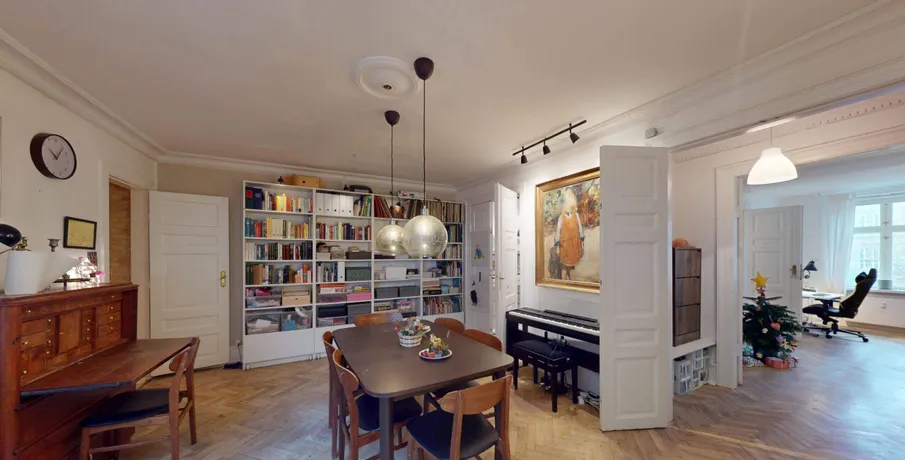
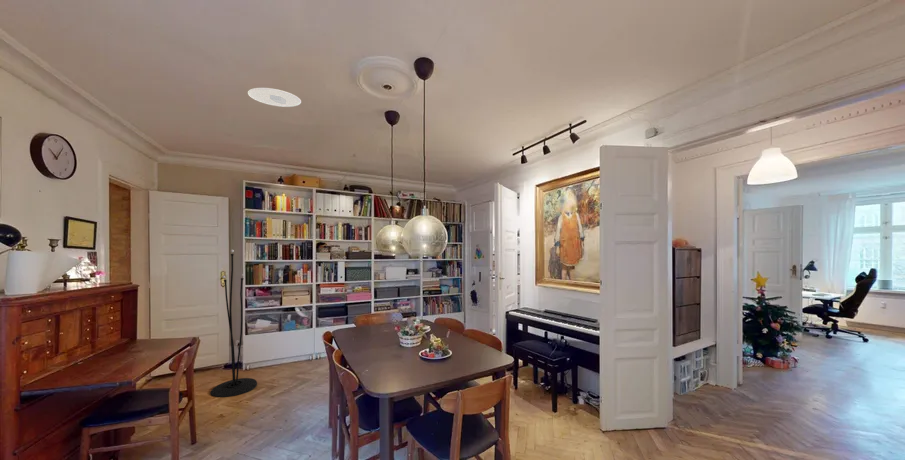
+ floor lamp (231, 319)
+ recessed light (275, 95)
